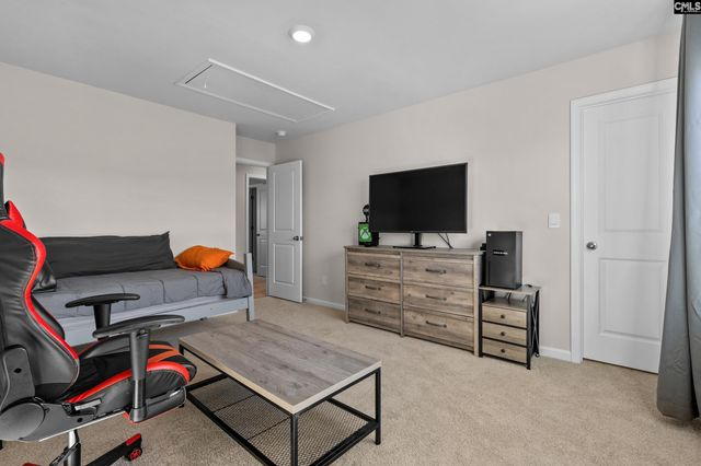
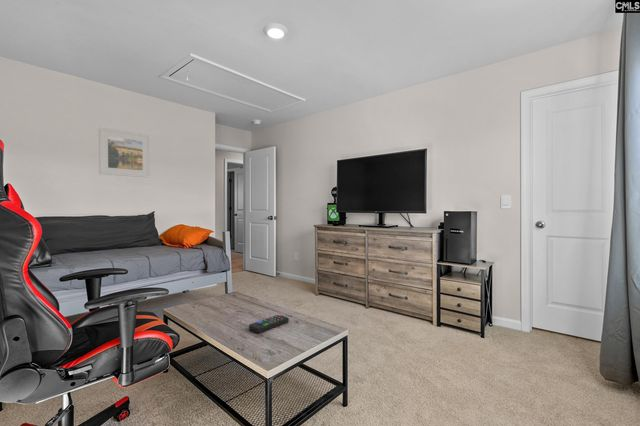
+ remote control (269, 322)
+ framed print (125, 153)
